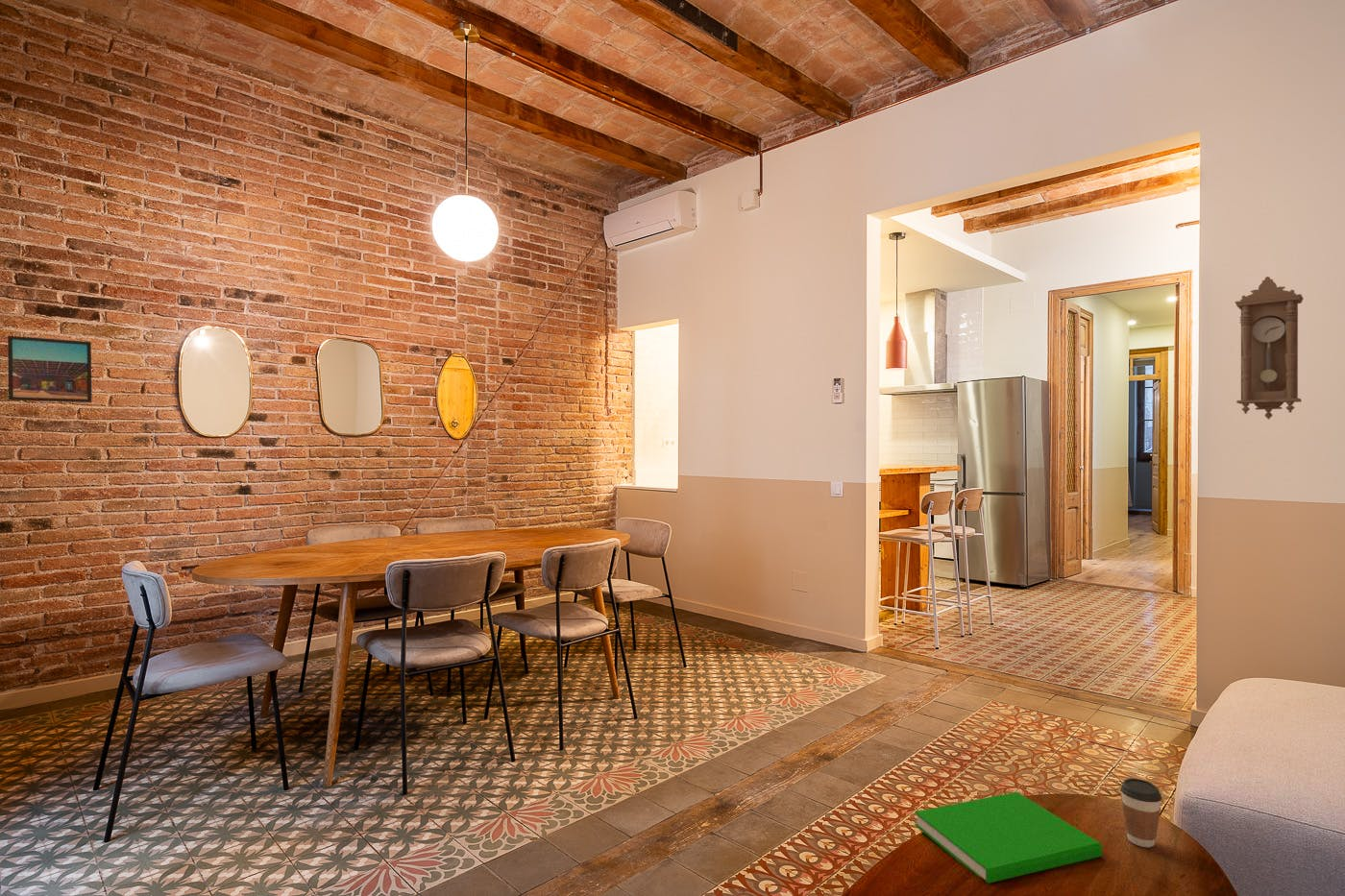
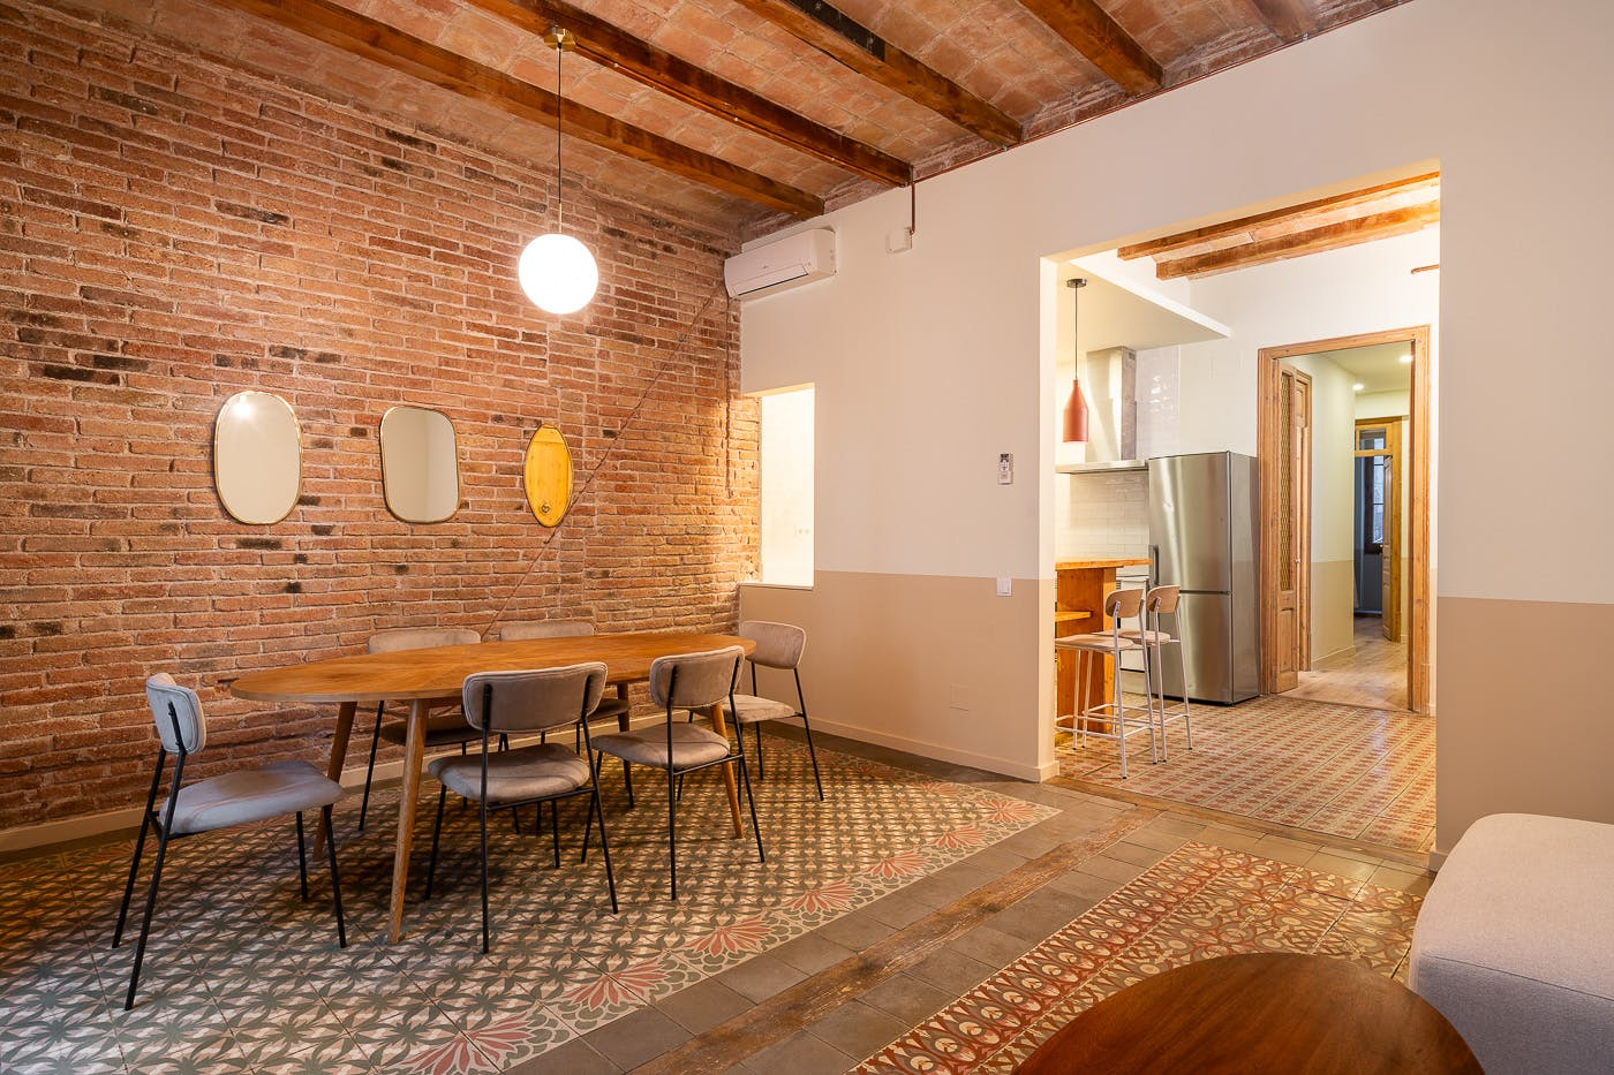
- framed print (51, 370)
- book (1004, 834)
- pendulum clock (1268, 349)
- coffee cup (1140, 813)
